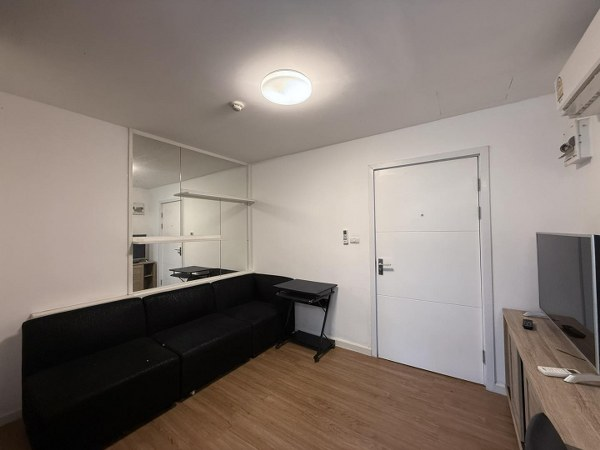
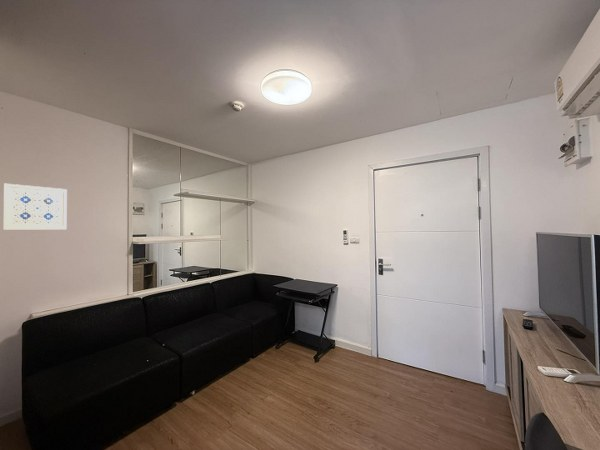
+ wall art (37, 208)
